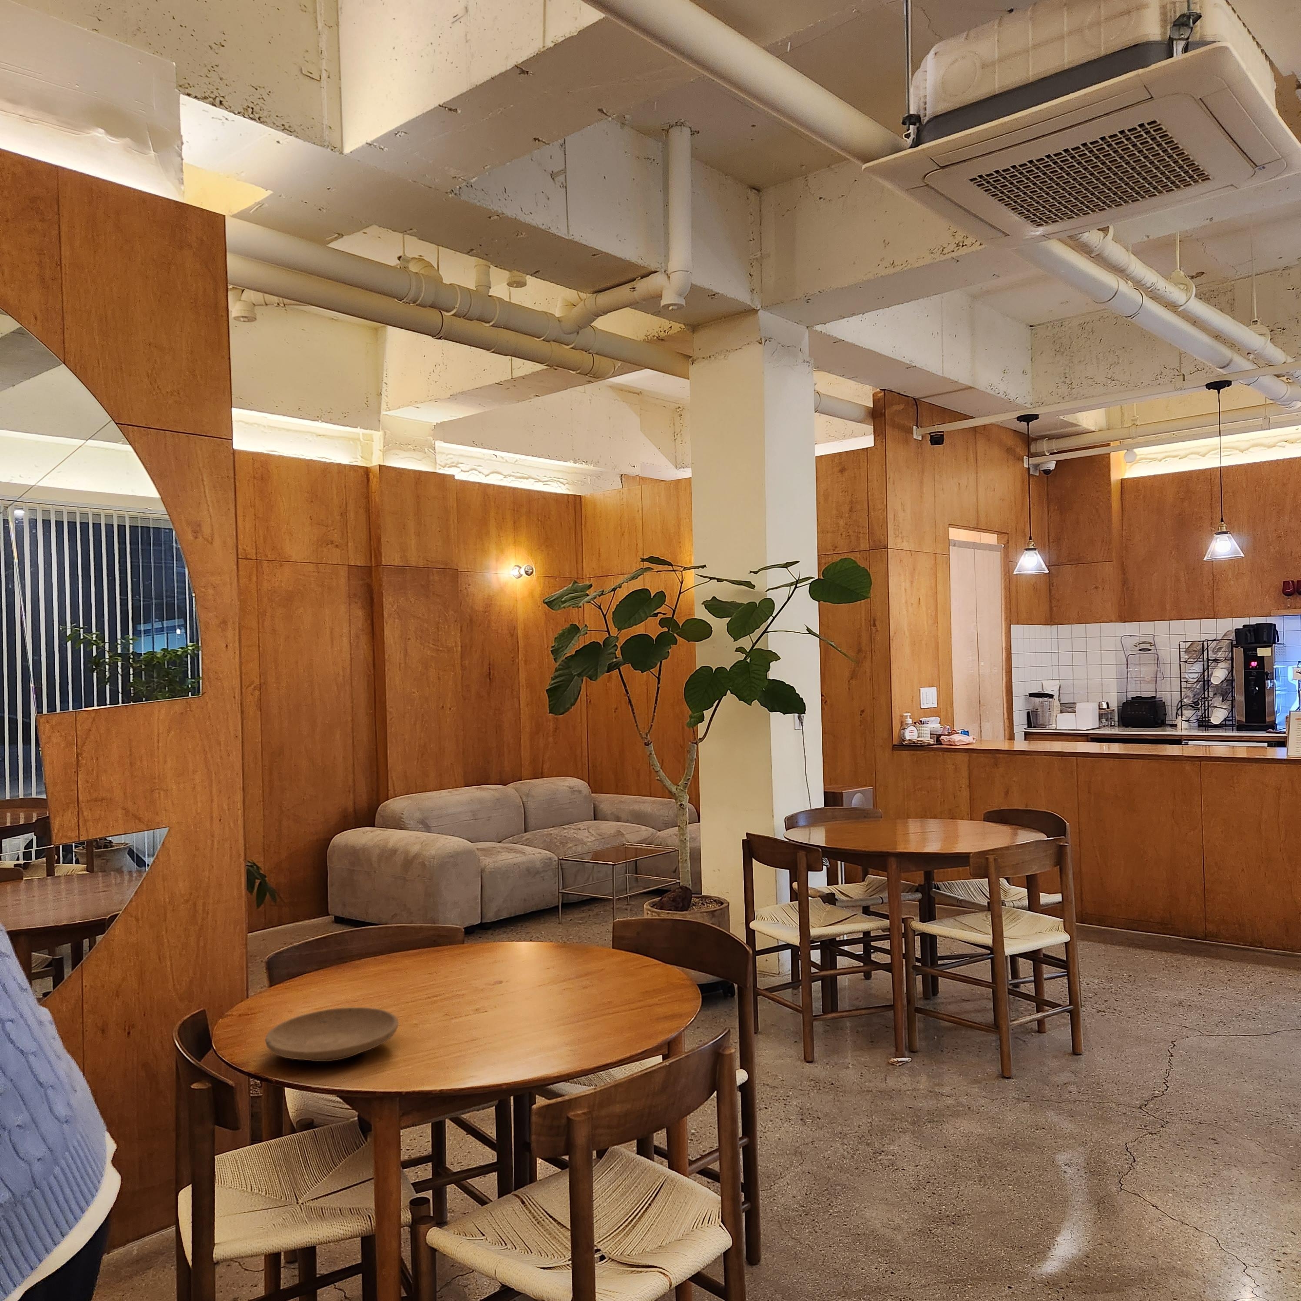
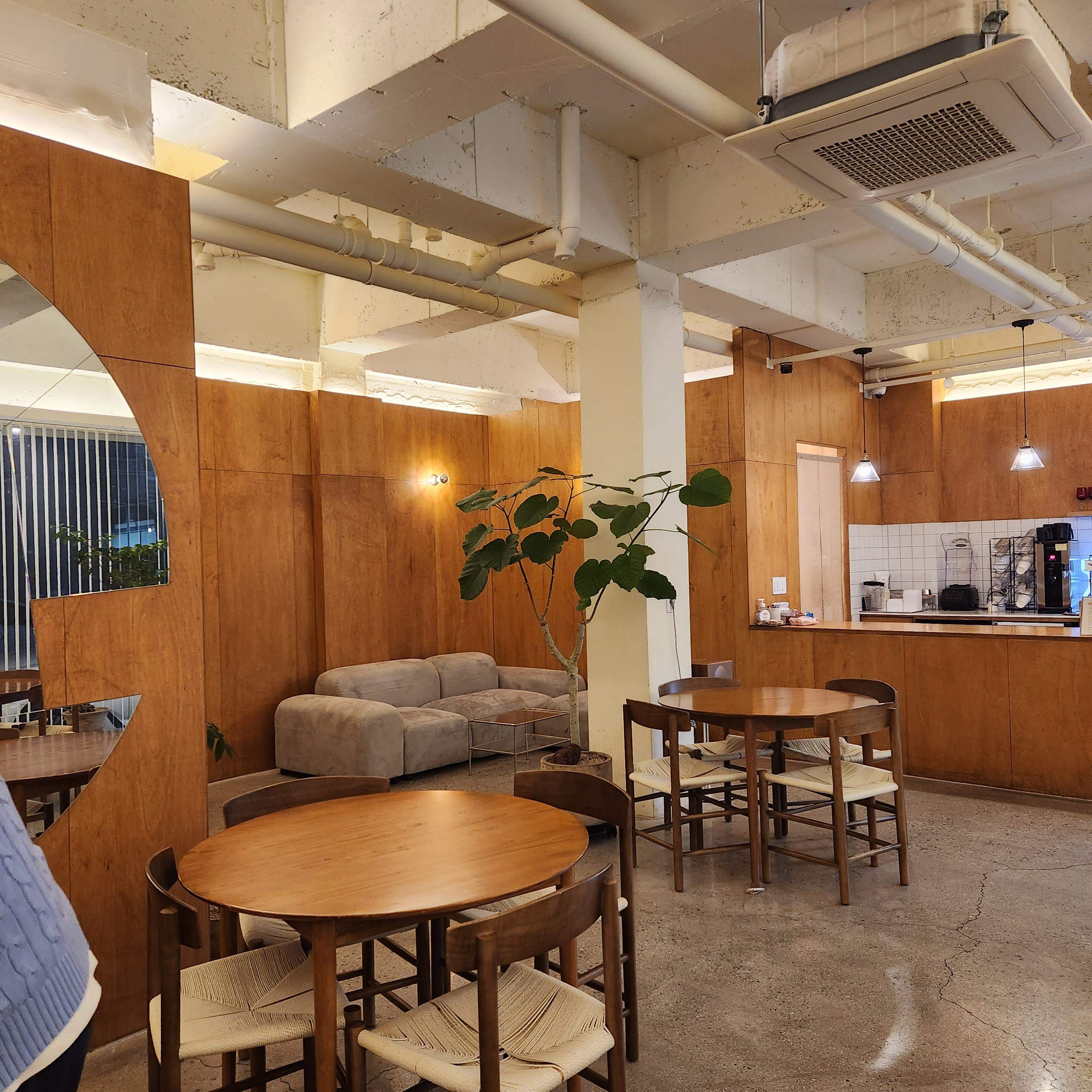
- plate (334, 1039)
